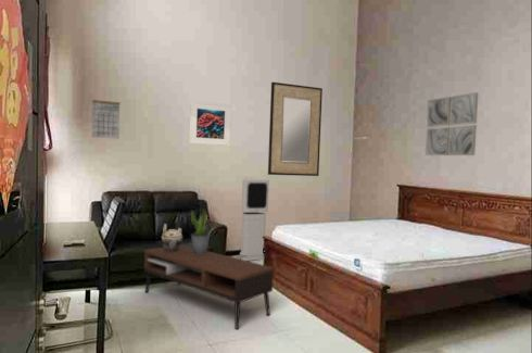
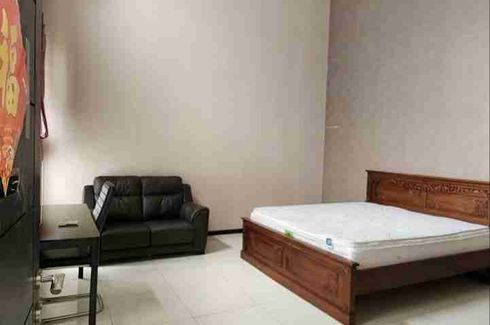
- potted plant (200, 230)
- wall art (449, 125)
- coffee table (204, 280)
- ceramic vessel (172, 236)
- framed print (211, 124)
- home mirror (295, 130)
- calendar (105, 115)
- air purifier (250, 217)
